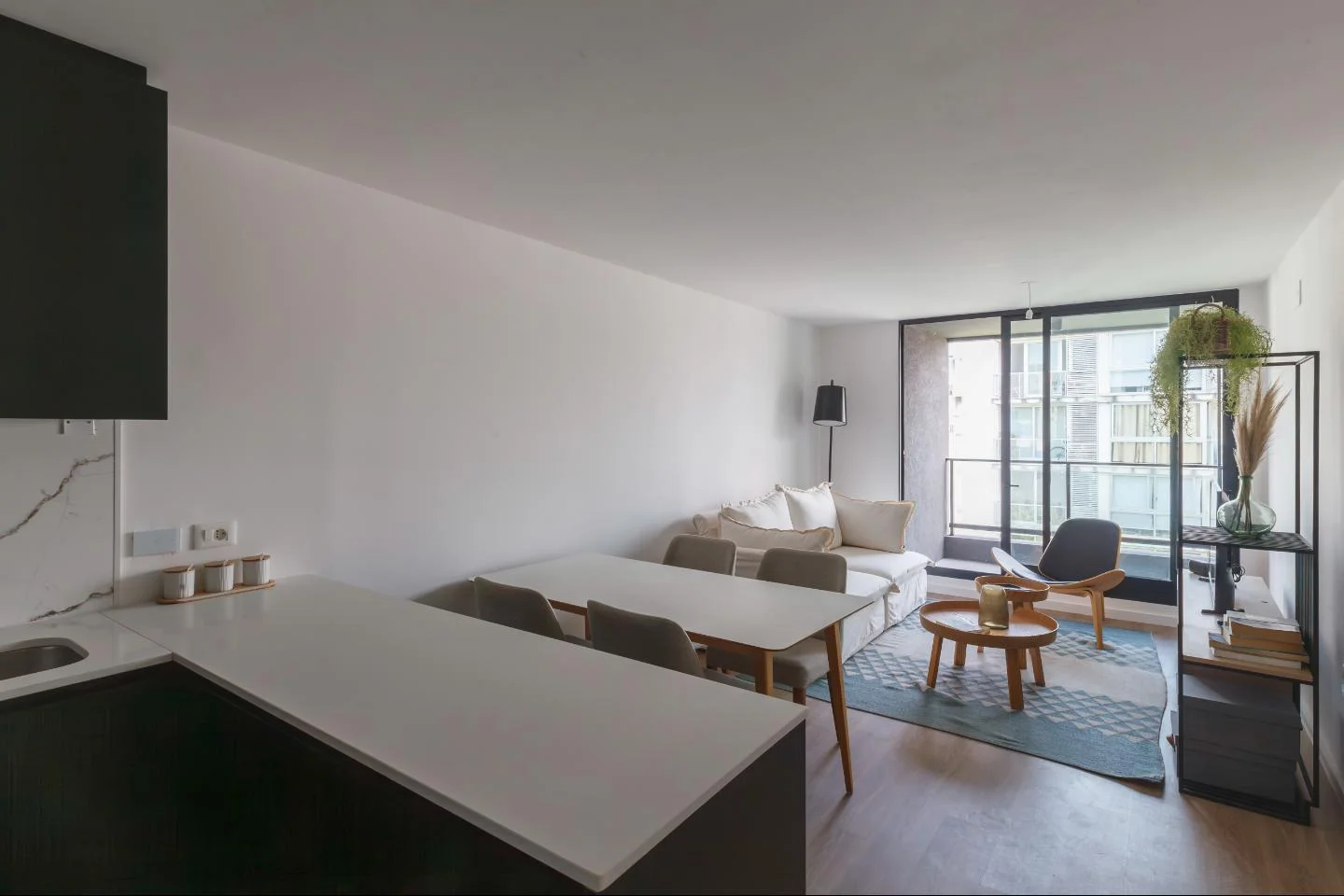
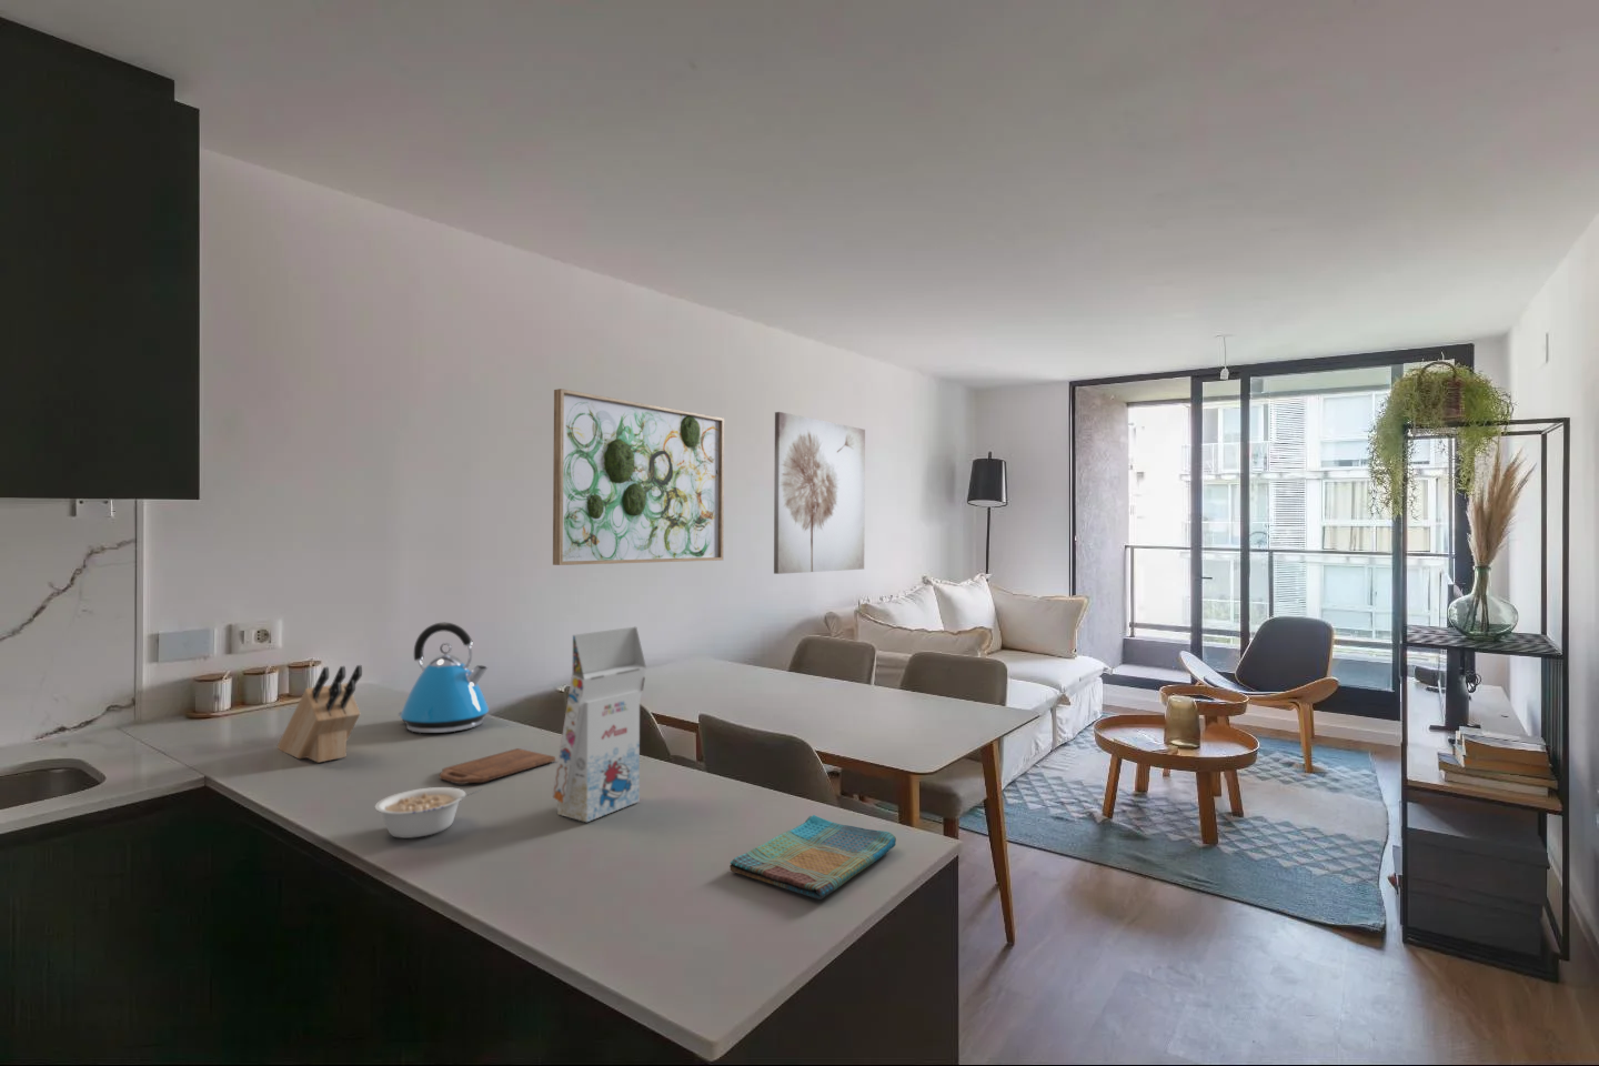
+ dish towel (816, 852)
+ legume (425, 809)
+ gift box (601, 719)
+ kettle (441, 673)
+ wall art (822, 495)
+ knife block (321, 708)
+ wall art (648, 483)
+ cutting board (494, 766)
